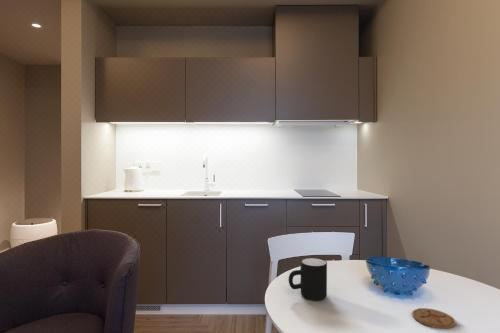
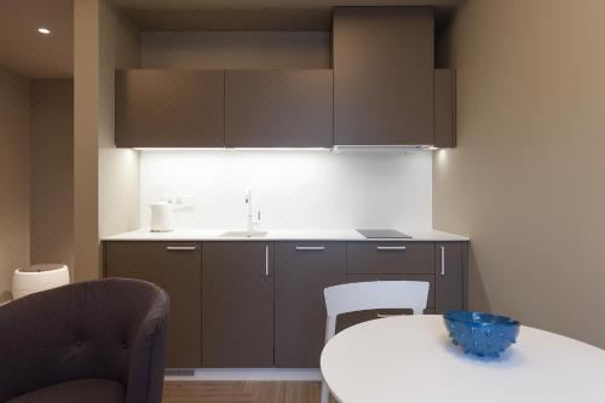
- mug (307, 278)
- coaster (433, 317)
